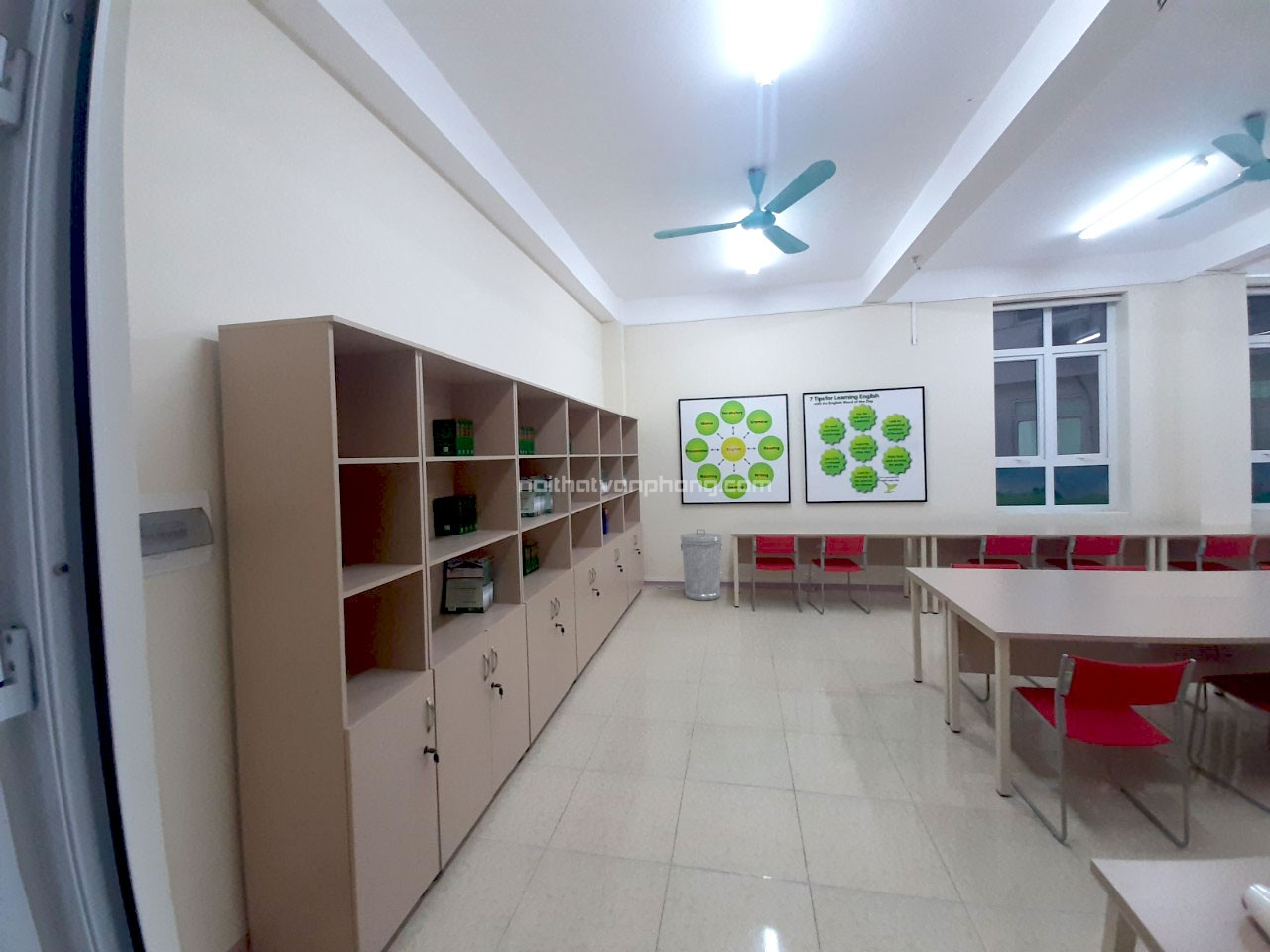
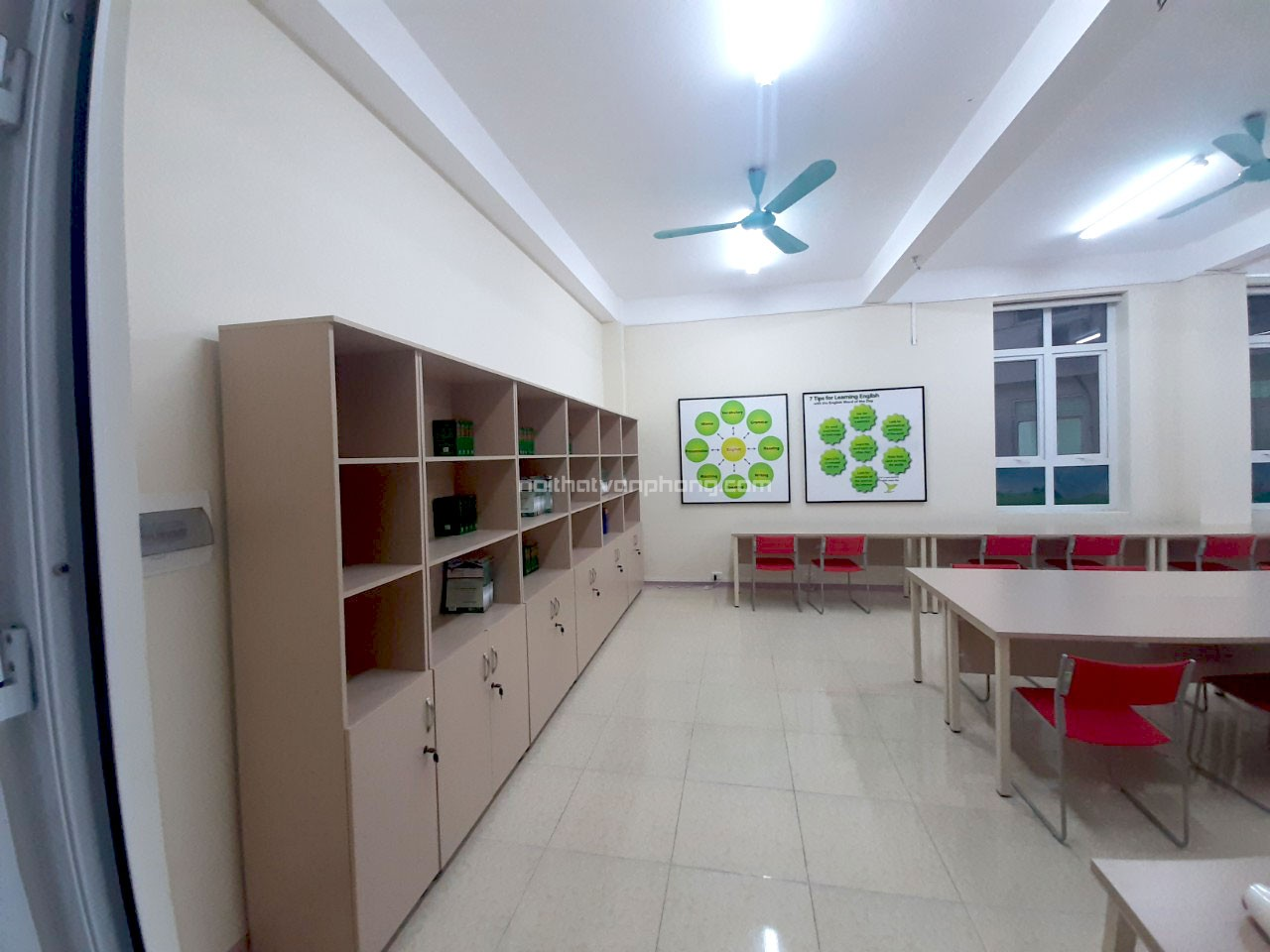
- trash can (701, 562)
